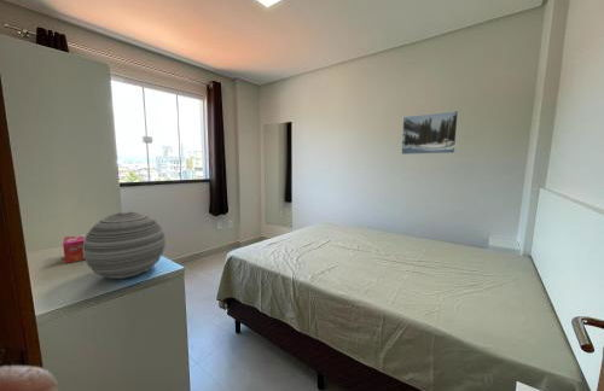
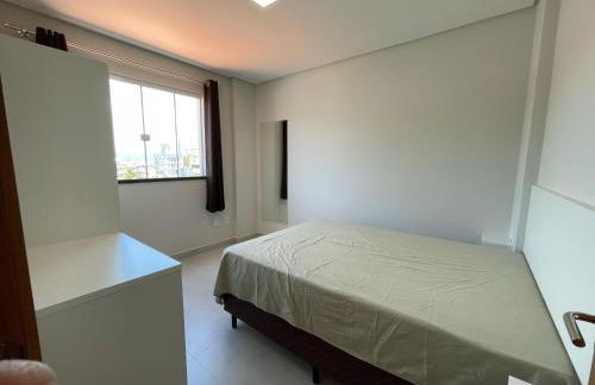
- tissue box (85, 238)
- decorative orb (127, 241)
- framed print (428, 134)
